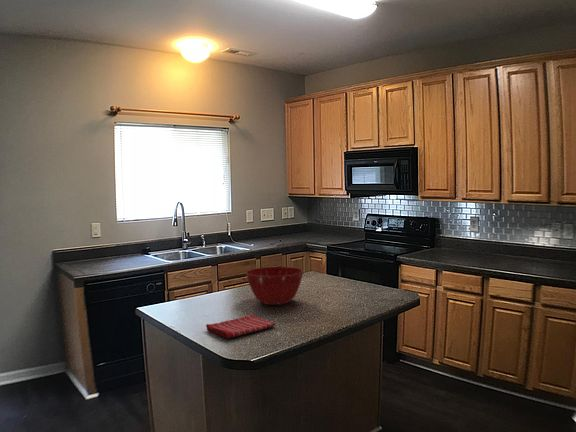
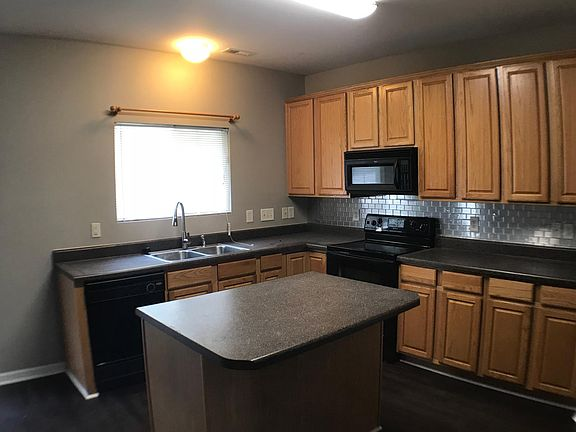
- mixing bowl (275, 286)
- dish towel (240, 325)
